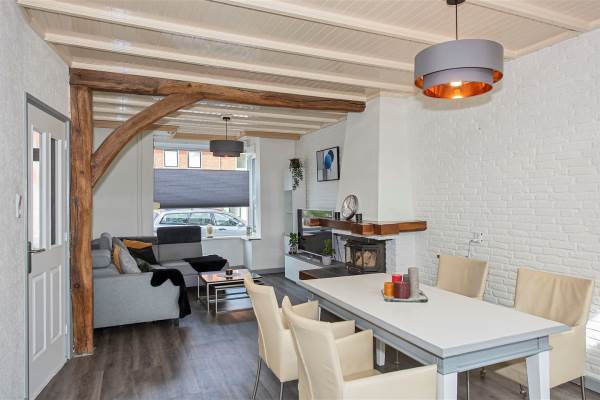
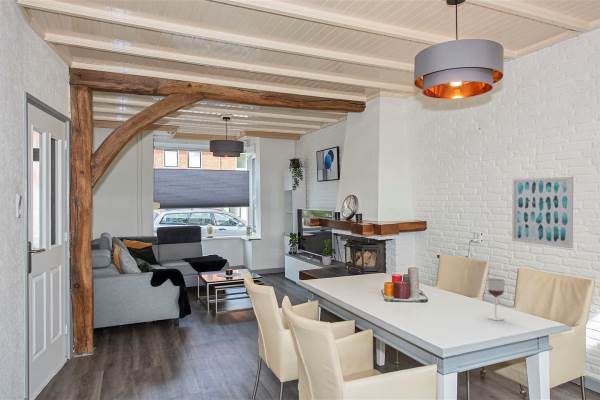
+ wall art (540, 211)
+ wineglass (495, 299)
